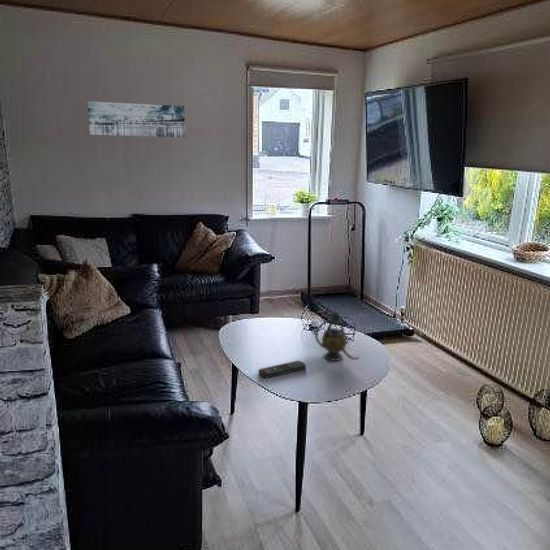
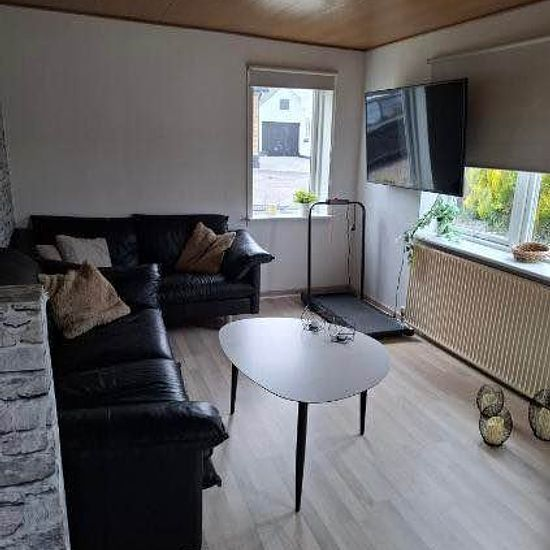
- teapot (339, 336)
- wall art (137, 120)
- remote control (282, 368)
